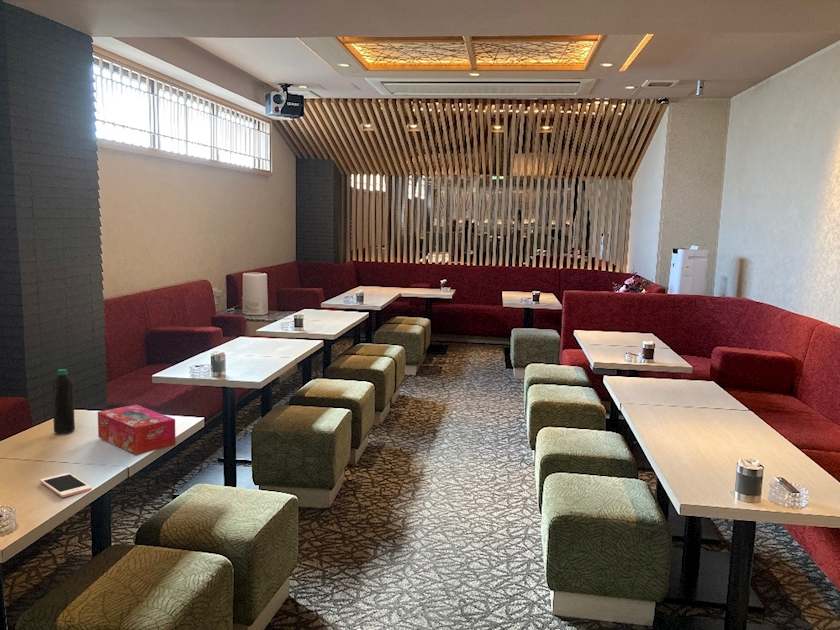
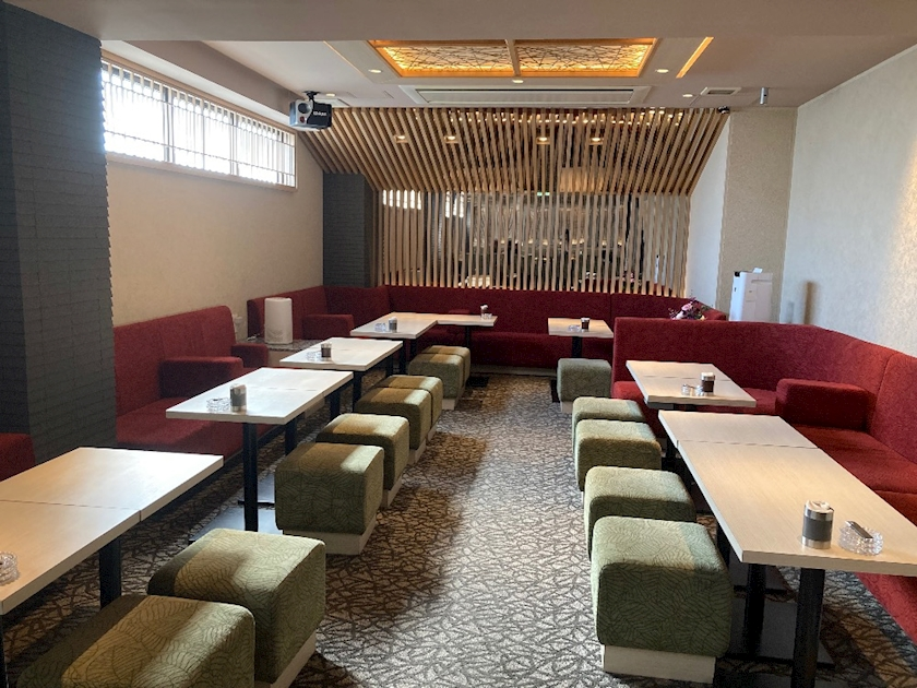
- cell phone (65, 484)
- water bottle (63, 401)
- tissue box (136, 428)
